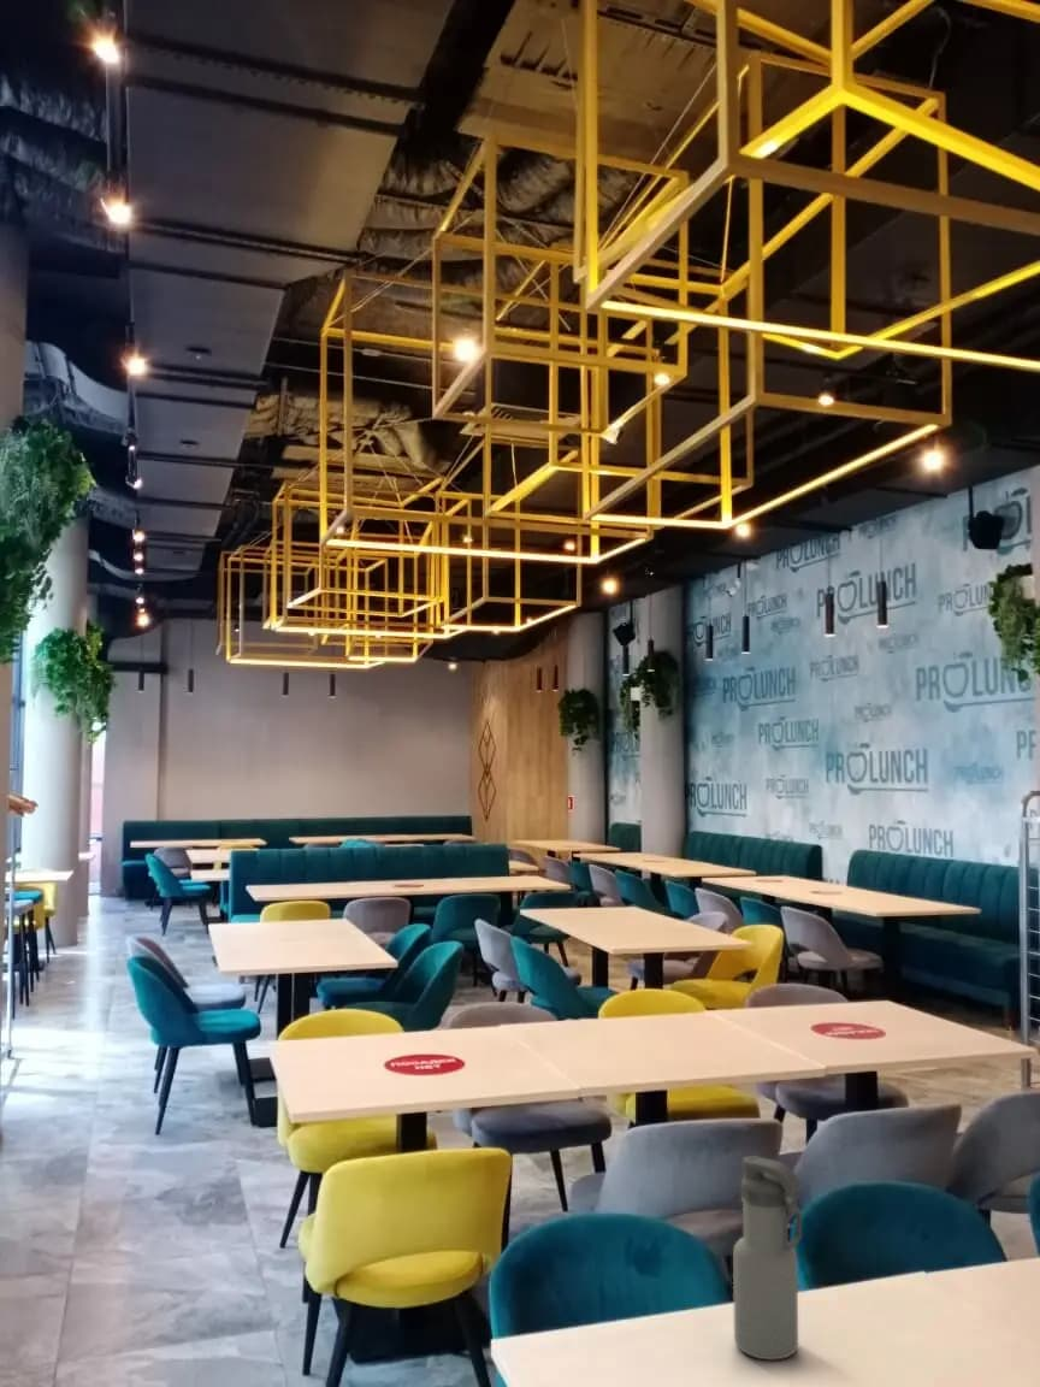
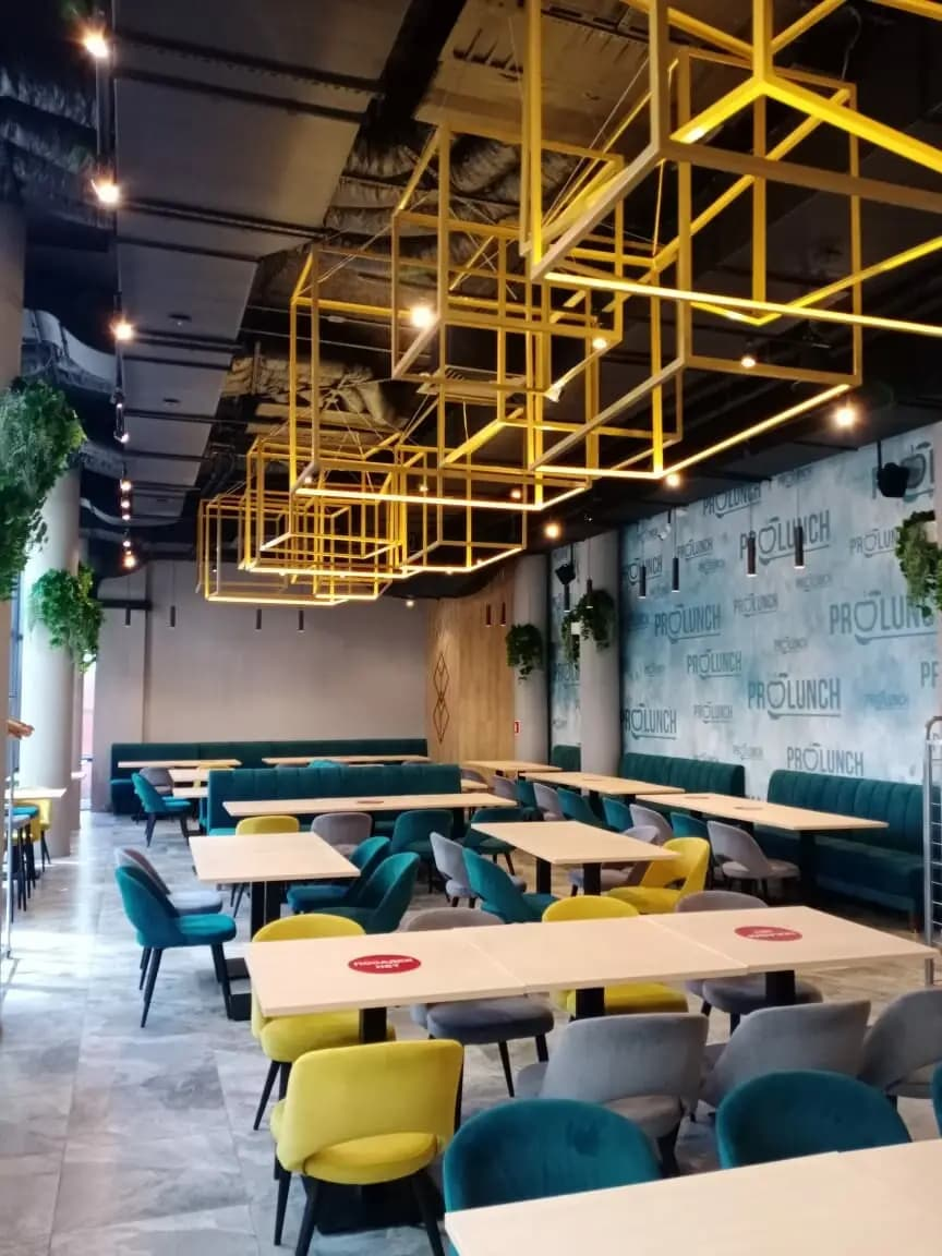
- water bottle (766, 1253)
